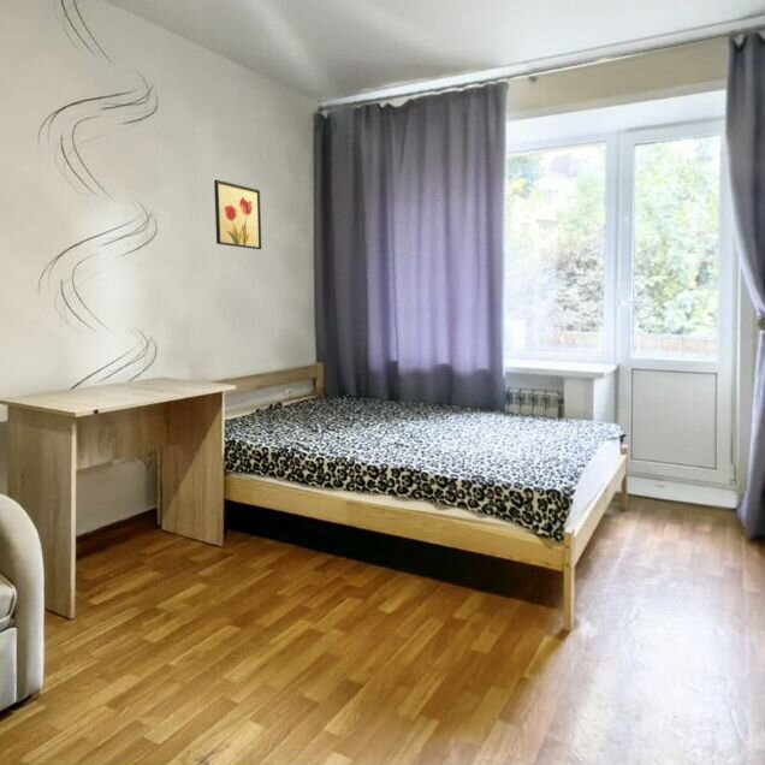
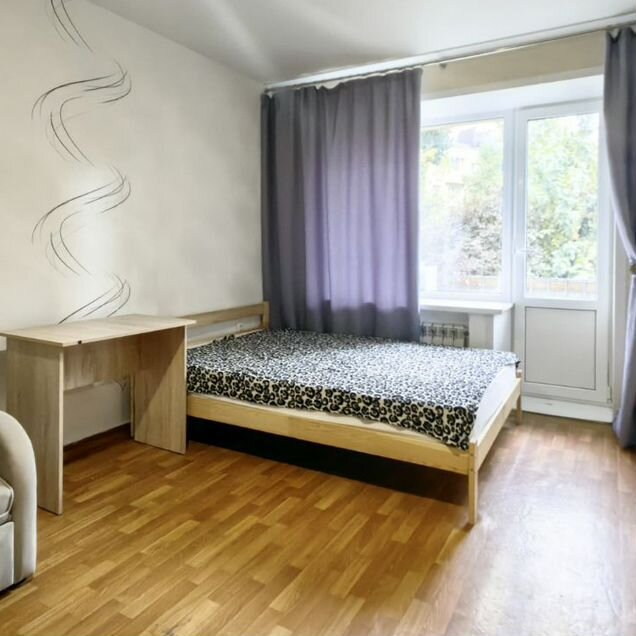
- wall art (237, 215)
